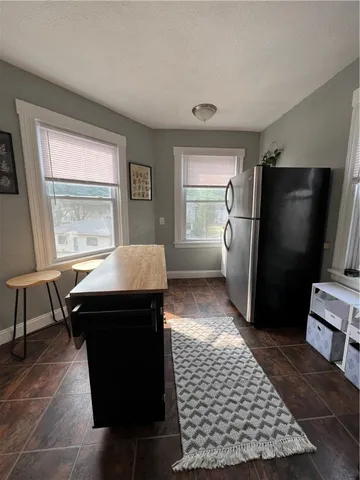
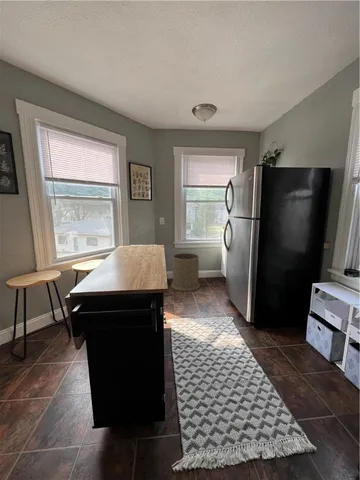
+ trash can (185, 270)
